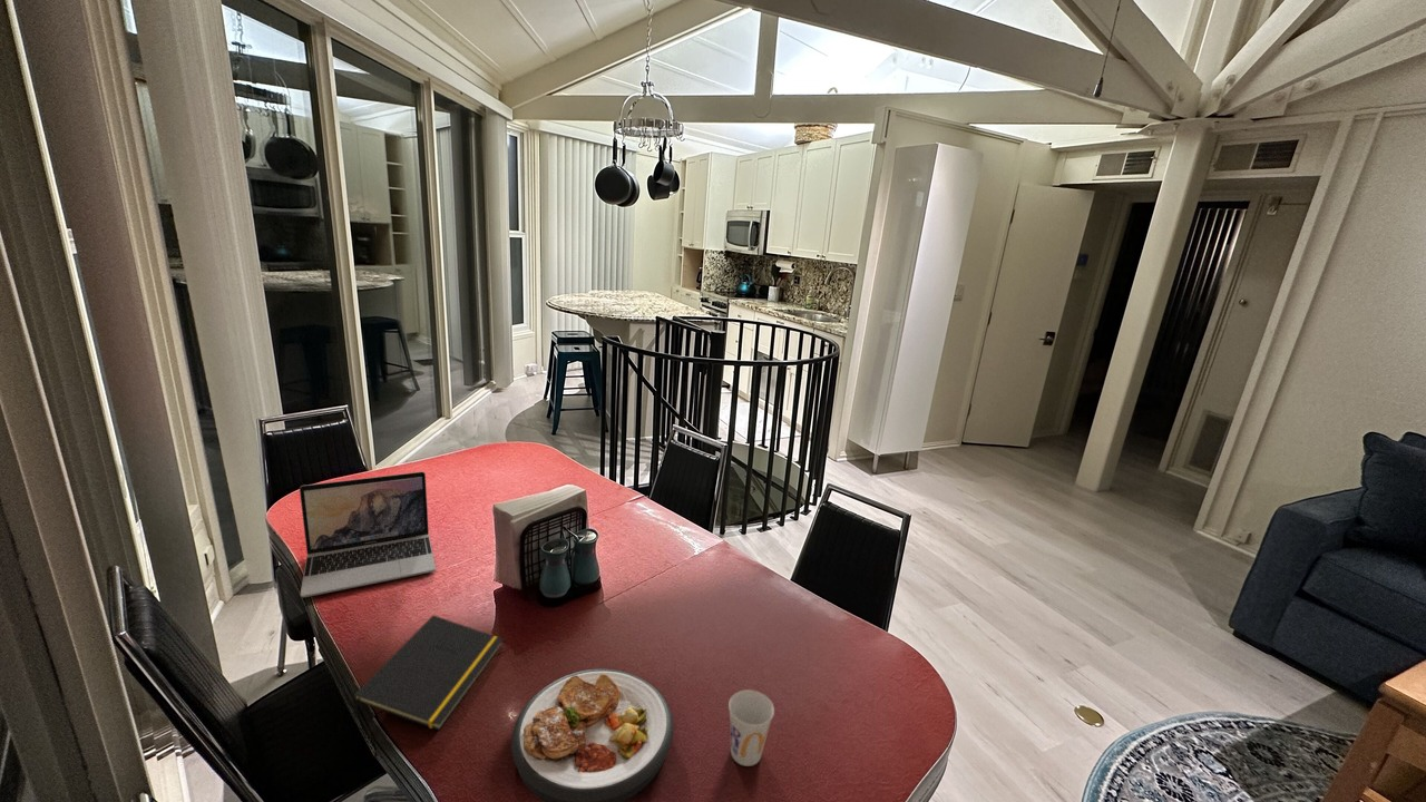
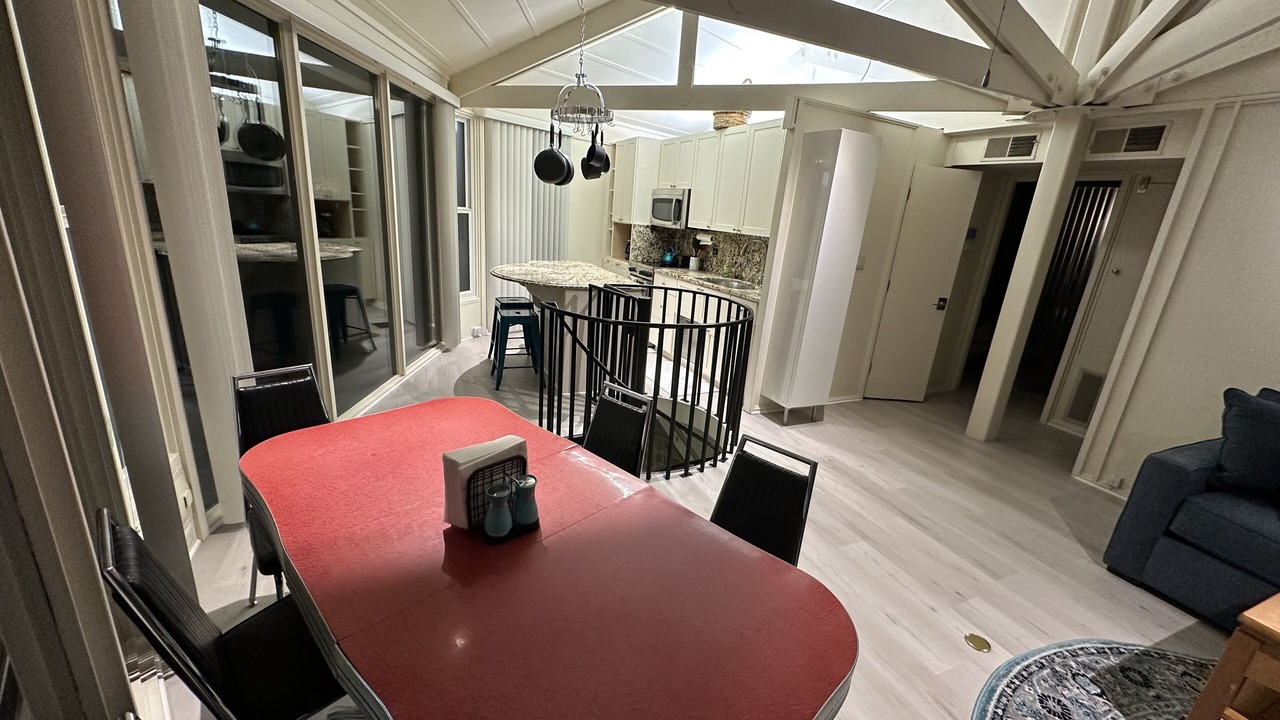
- notepad (436, 666)
- plate (594, 725)
- cup (749, 730)
- laptop (368, 529)
